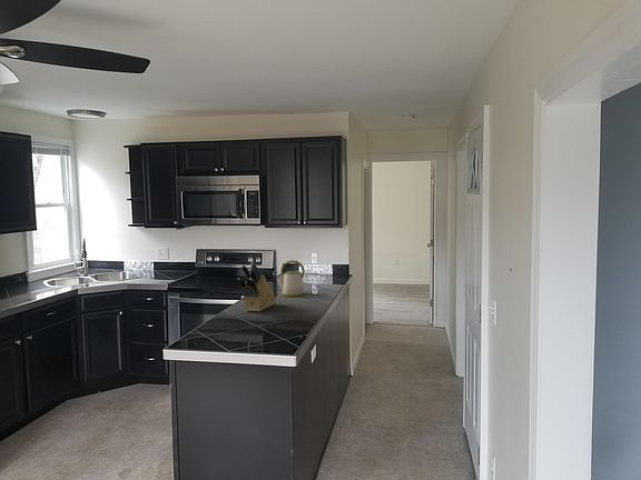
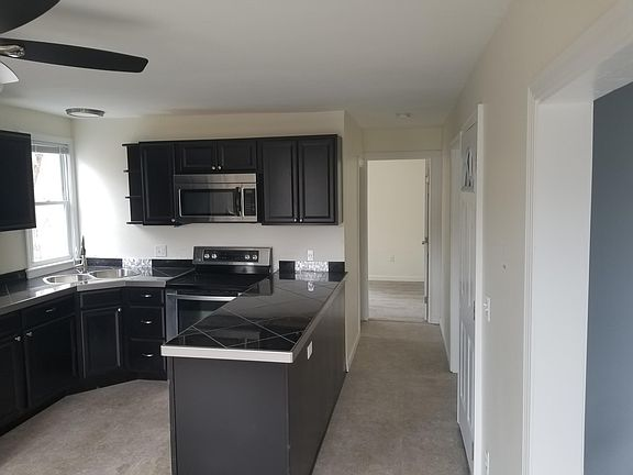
- kettle (290, 277)
- knife block (256, 284)
